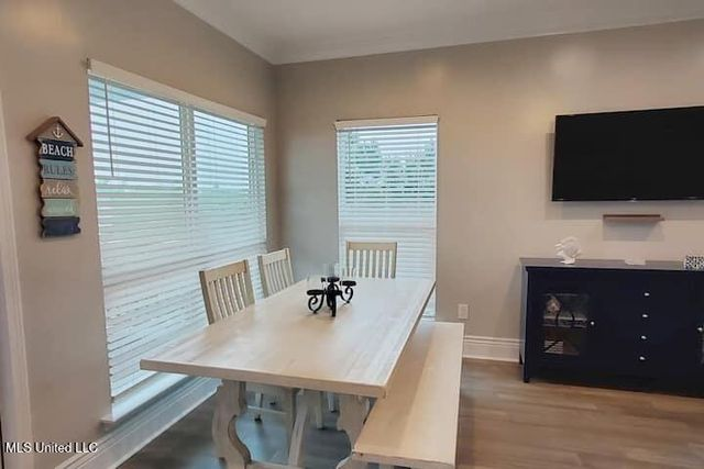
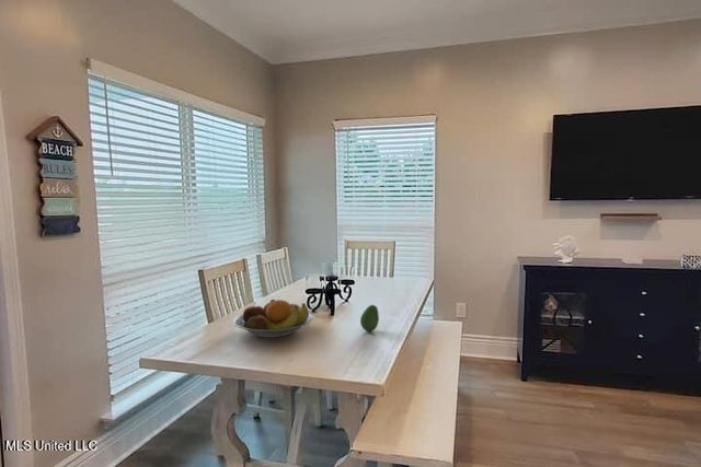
+ fruit (369, 318)
+ fruit bowl (274, 315)
